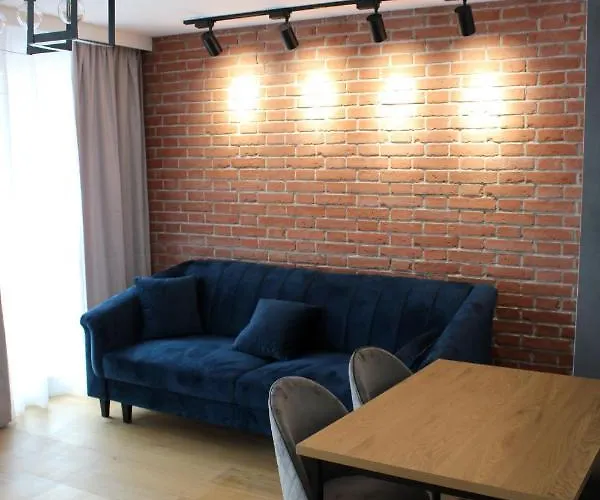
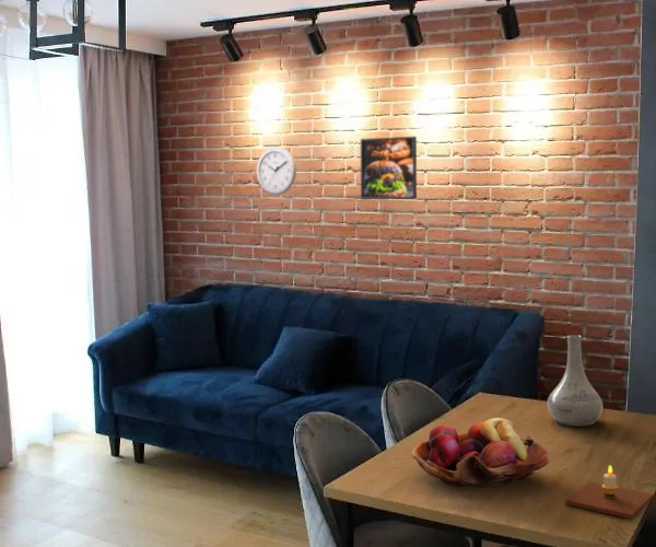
+ vase (575, 379)
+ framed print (387, 168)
+ candle (609, 482)
+ fruit basket (482, 450)
+ wall clock (274, 171)
